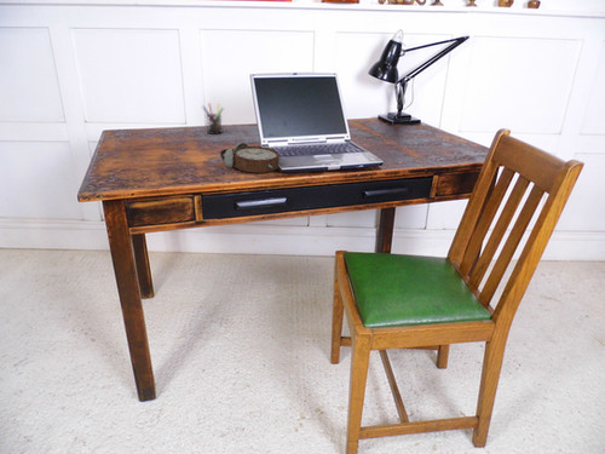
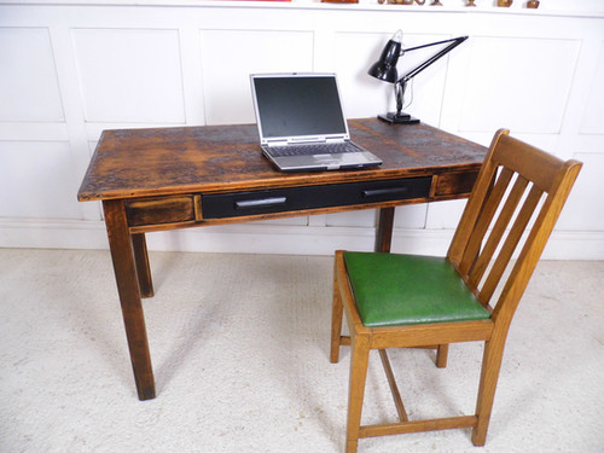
- alarm clock (249, 156)
- pen holder (214, 116)
